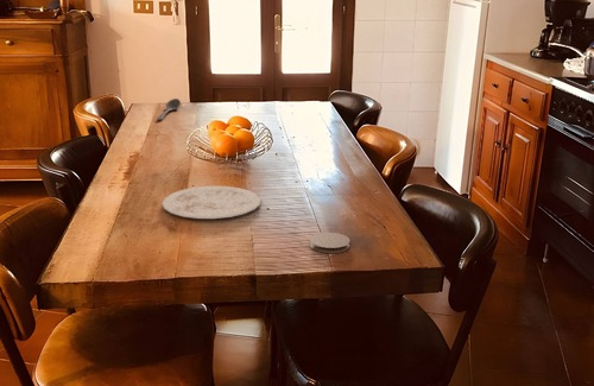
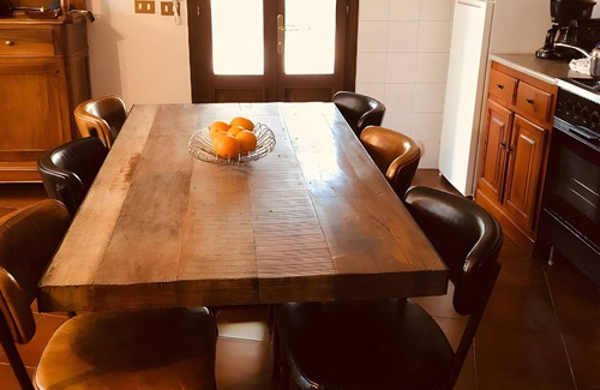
- plate (211, 202)
- stirrer (168, 108)
- coaster (329, 242)
